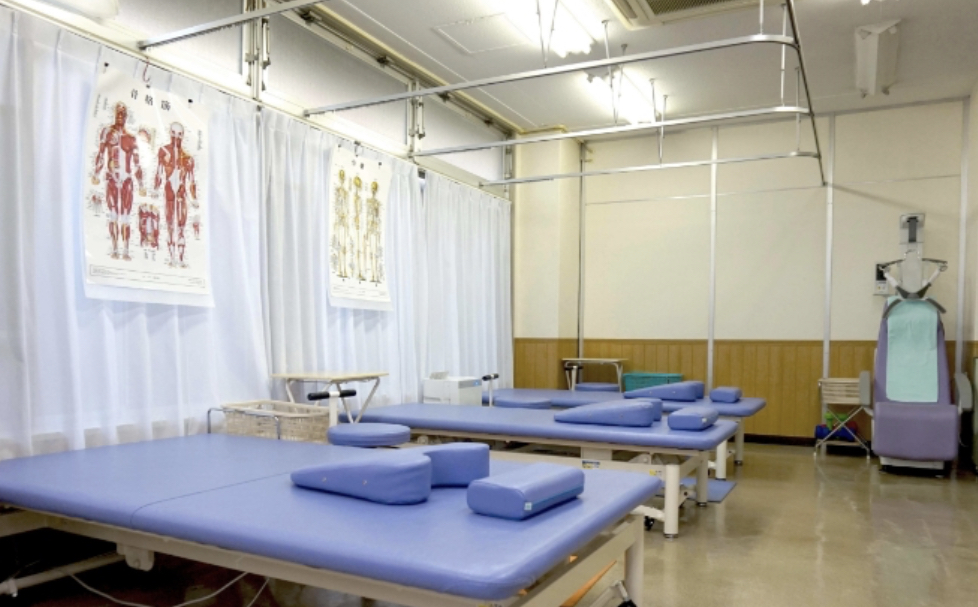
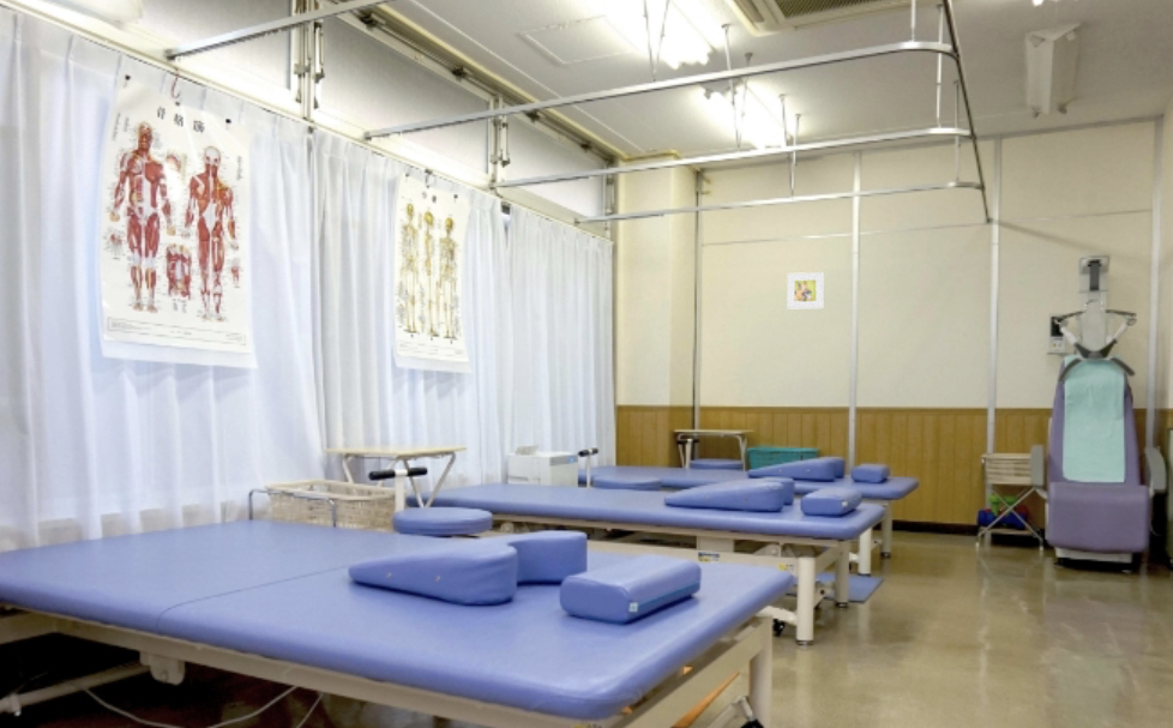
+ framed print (805, 290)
